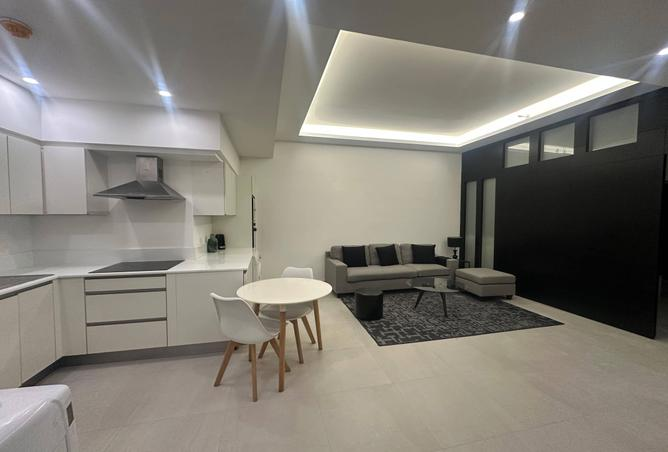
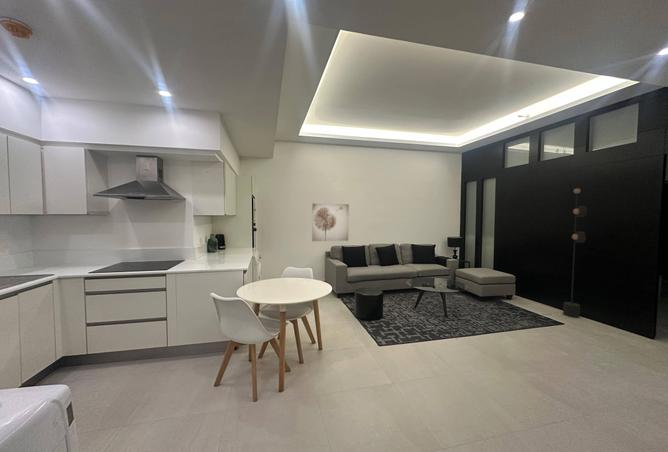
+ floor lamp (573, 252)
+ wall art (330, 222)
